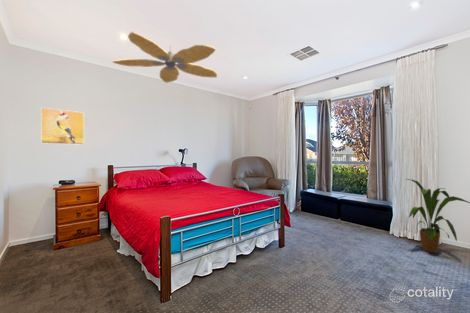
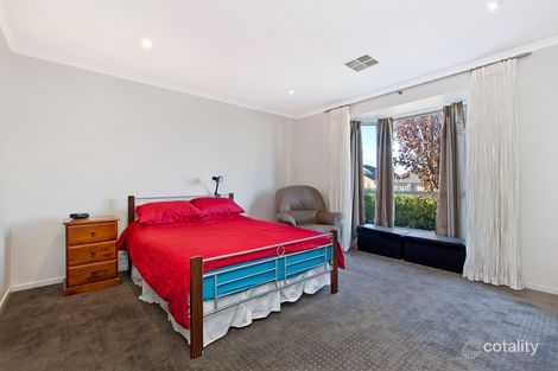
- ceiling fan (168, 57)
- house plant (438, 216)
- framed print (63, 127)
